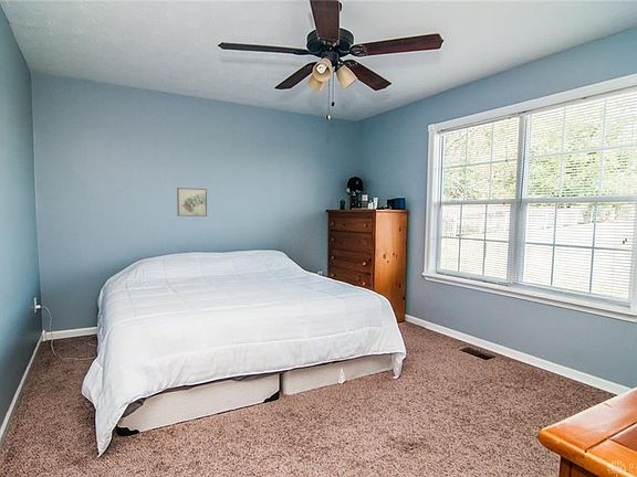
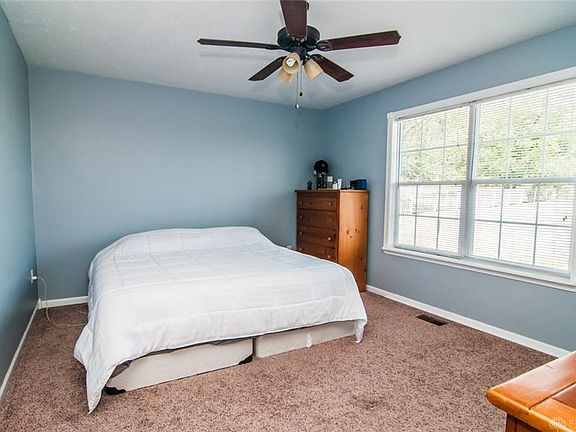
- wall art (191, 202)
